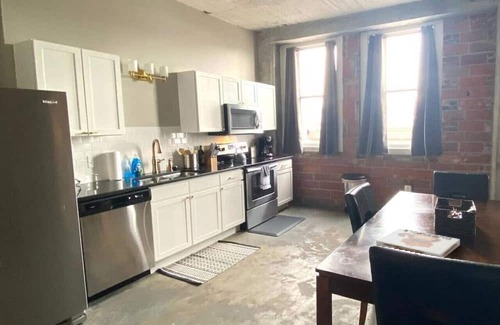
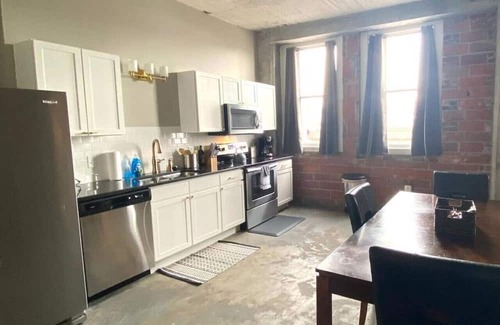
- board game (417, 242)
